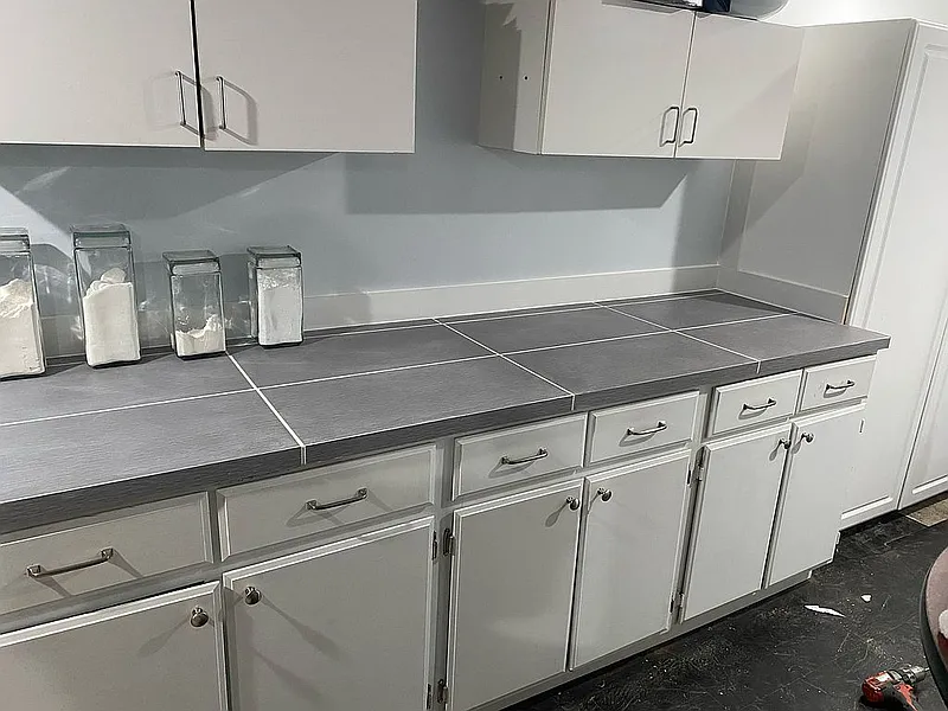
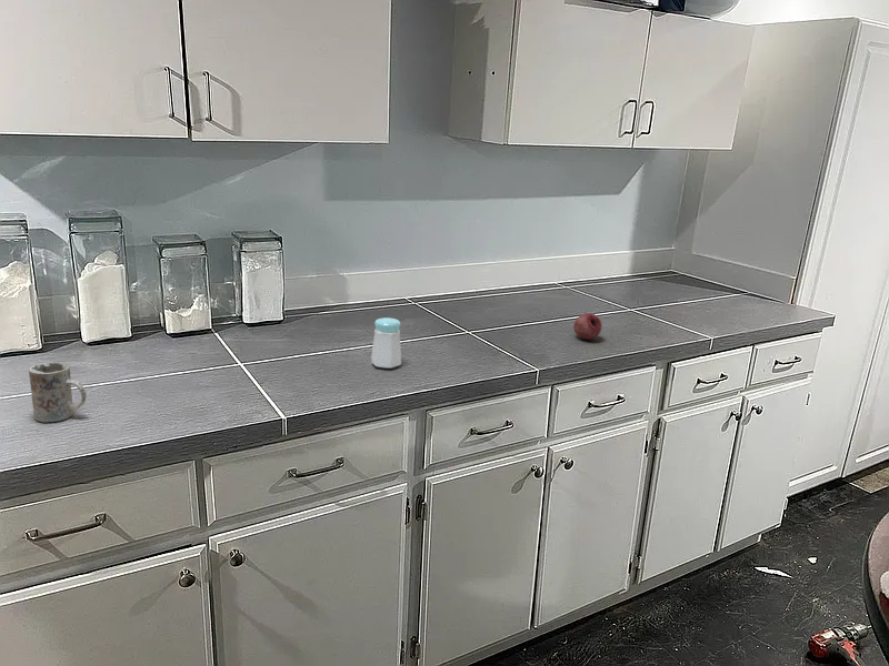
+ mug (57, 392)
+ salt shaker (387, 342)
+ fruit (587, 325)
